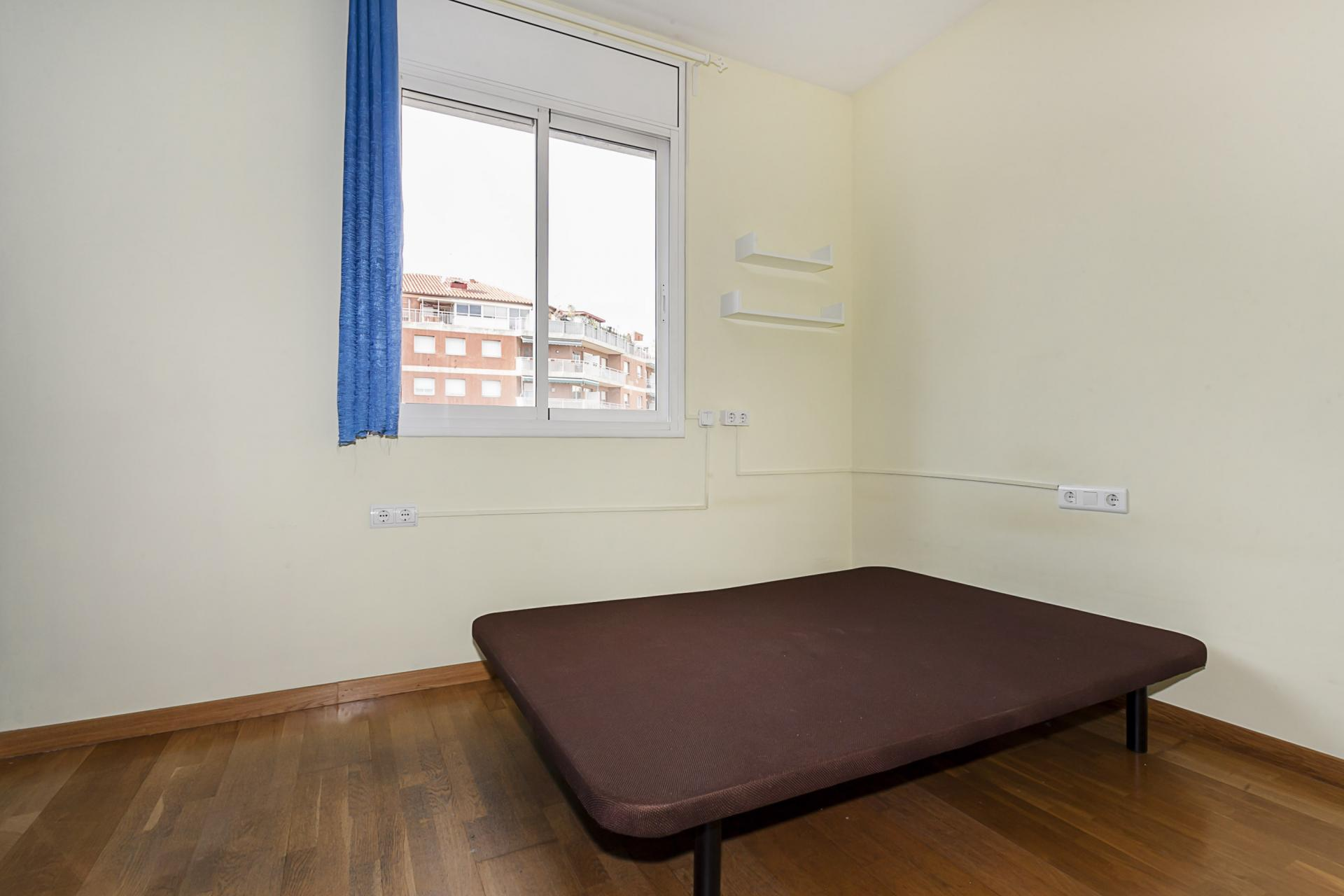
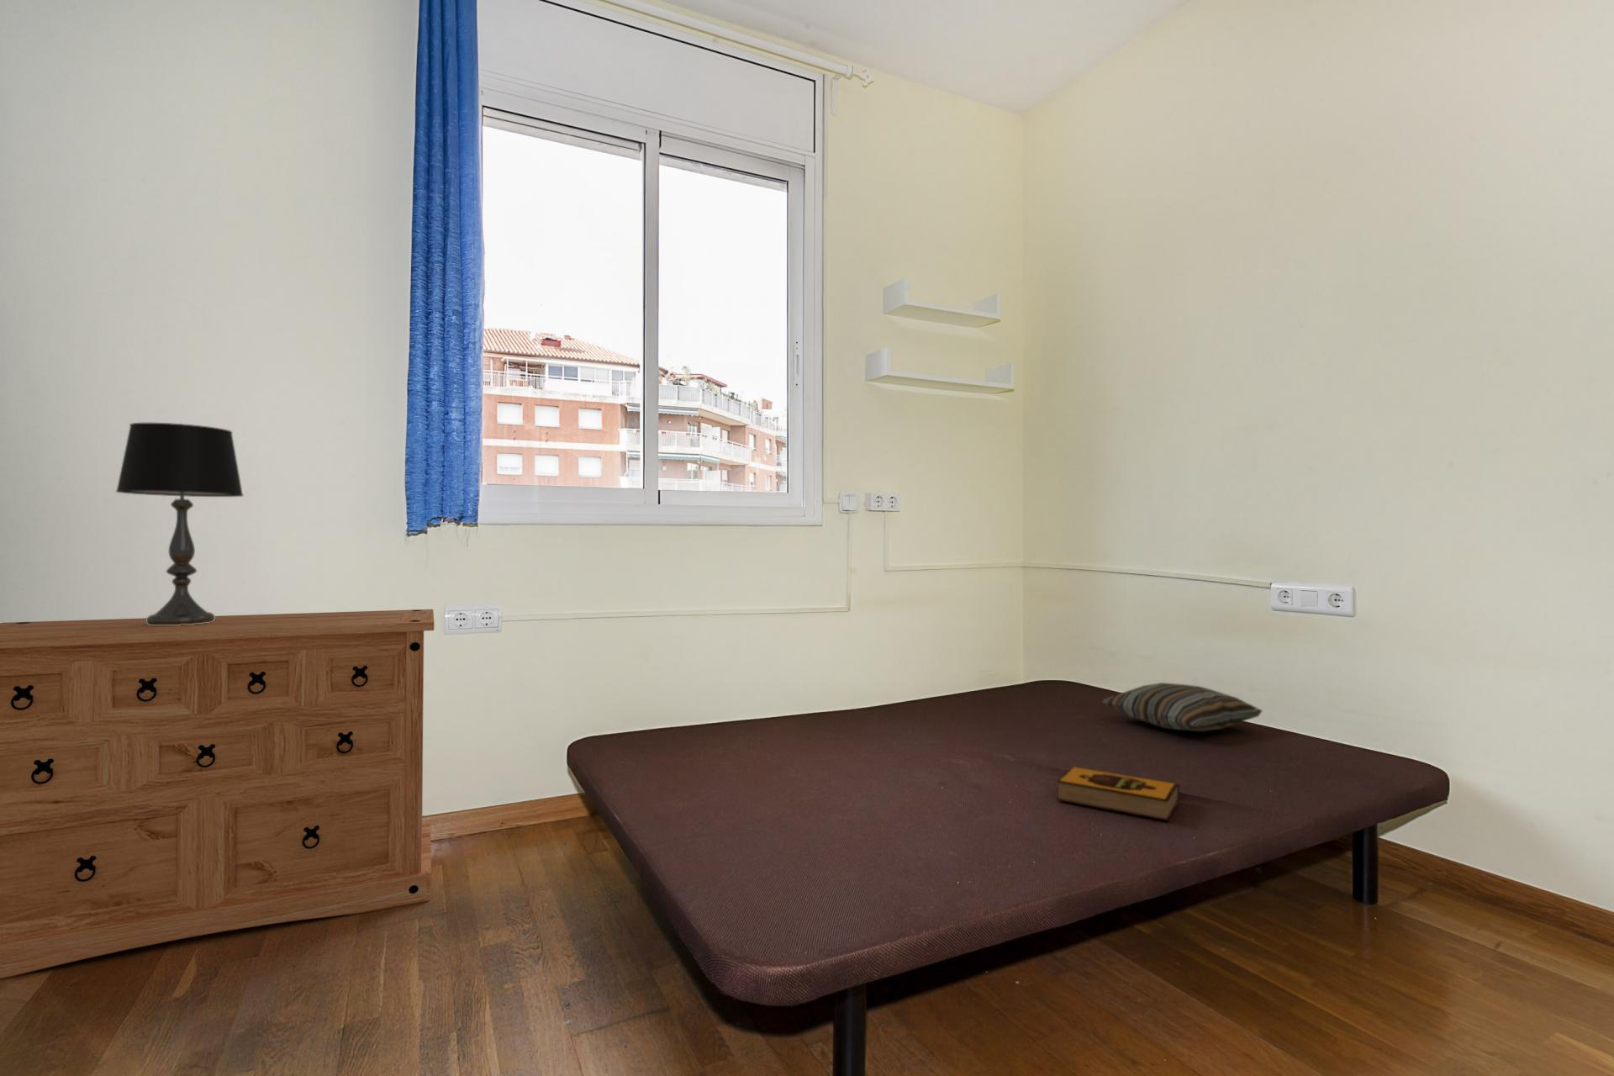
+ dresser (220, 764)
+ table lamp (181, 525)
+ hardback book (1118, 790)
+ pillow (1180, 706)
